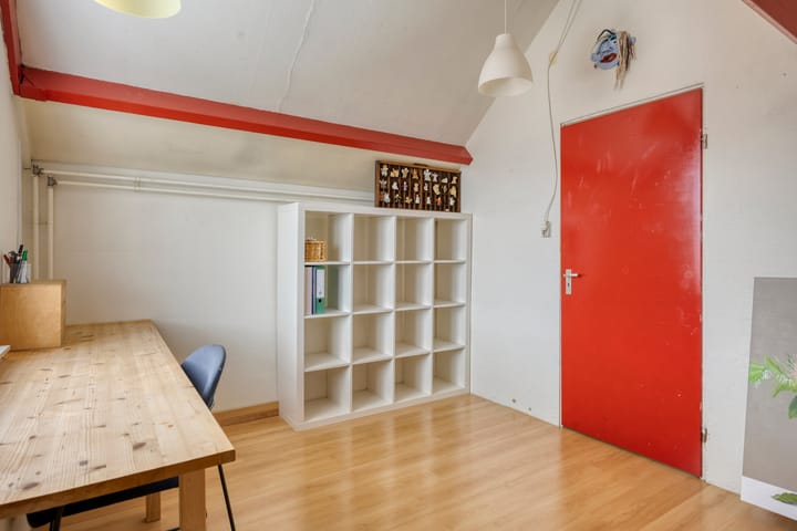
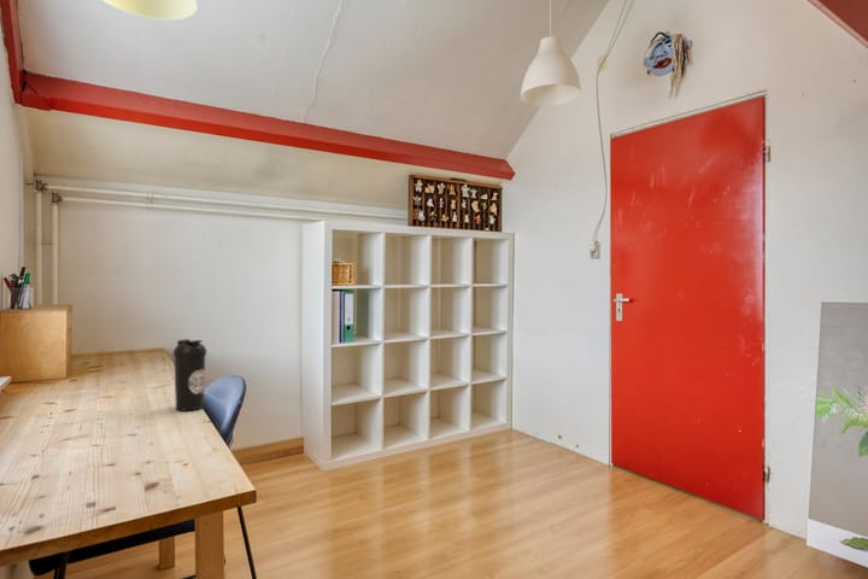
+ water bottle (189, 373)
